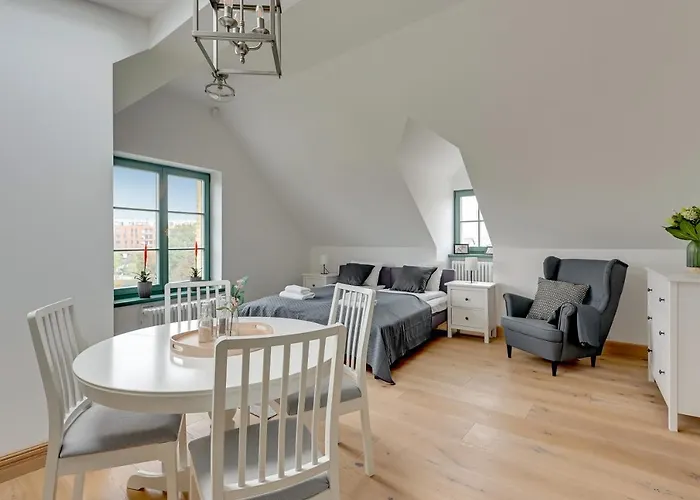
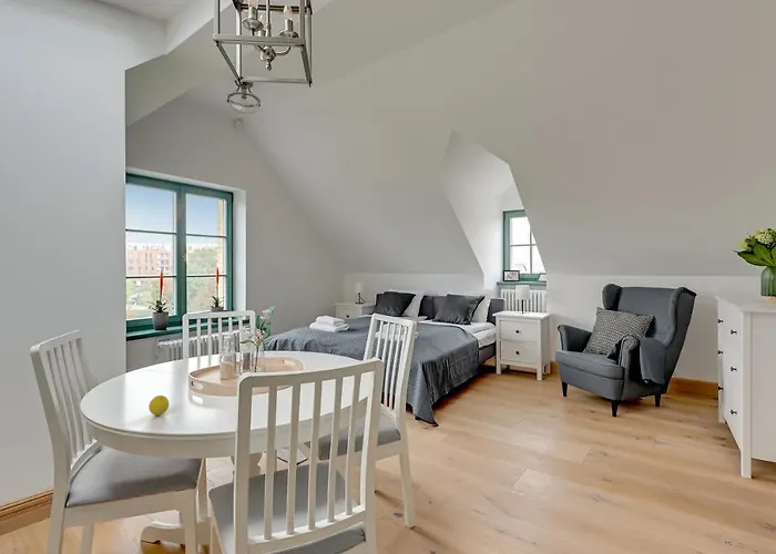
+ fruit (159, 404)
